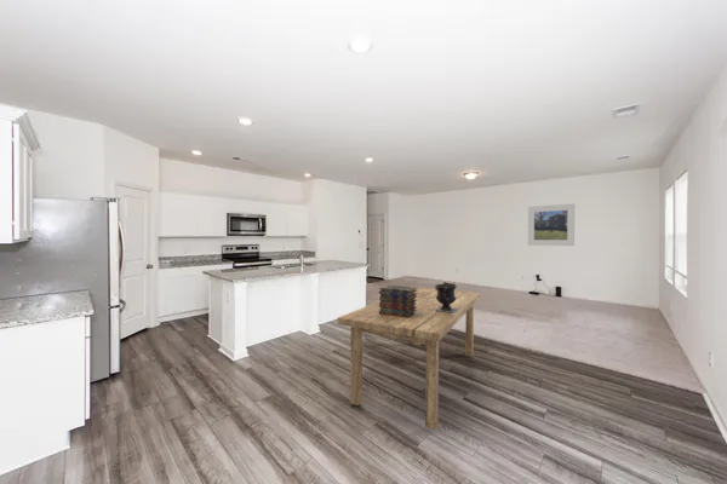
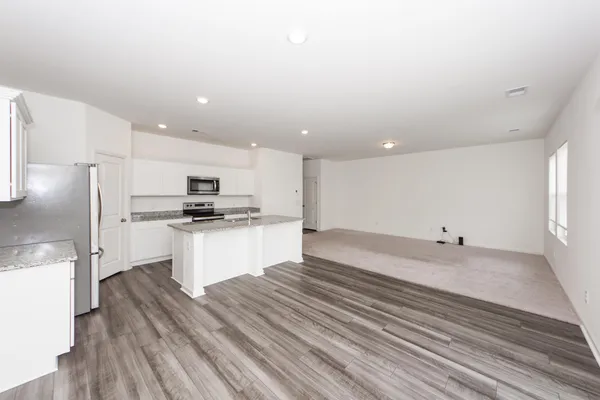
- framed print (550, 225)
- book stack (397, 300)
- decorative urn (445, 296)
- dining table (422, 339)
